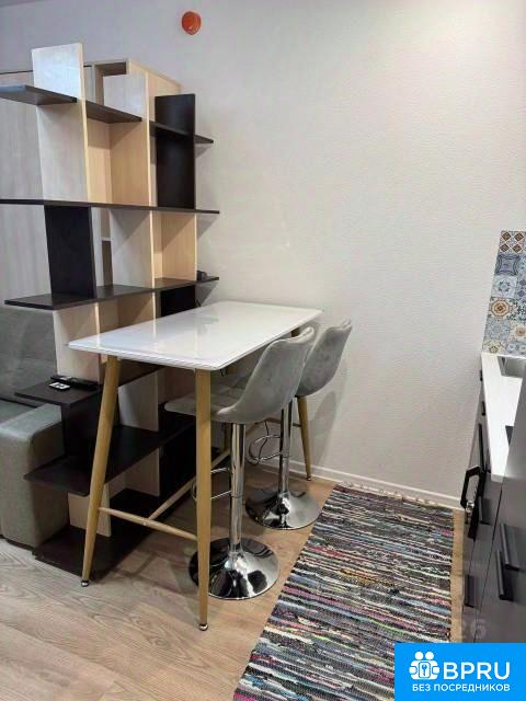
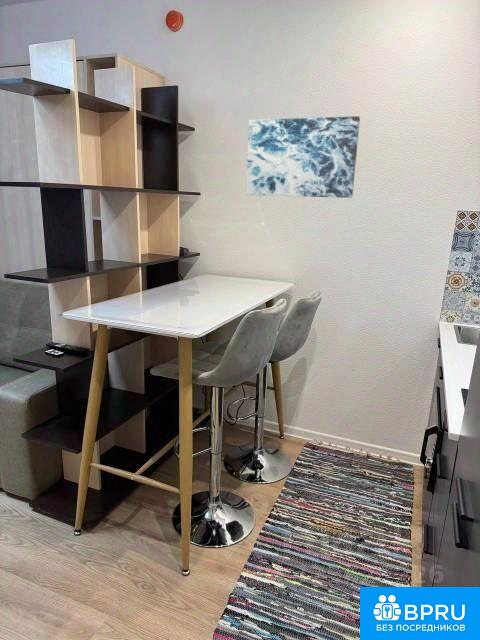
+ wall art (299, 158)
